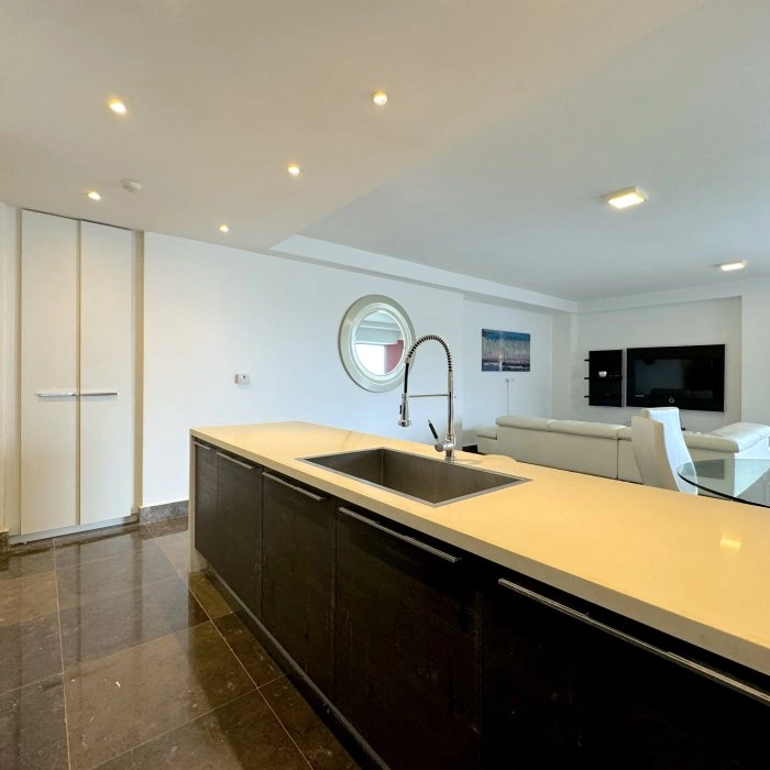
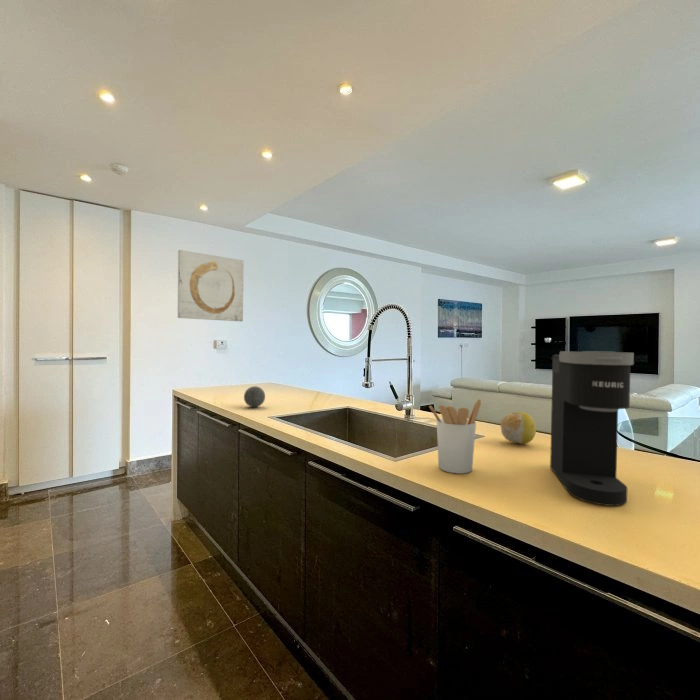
+ utensil holder (455, 435)
+ decorative ball (254, 396)
+ fruit (517, 427)
+ coffee maker (586, 417)
+ wall art (212, 287)
